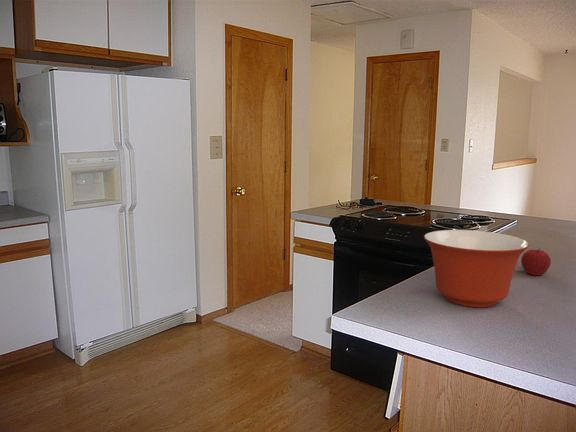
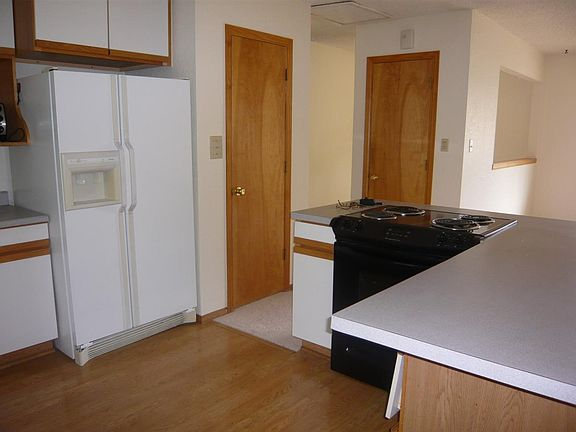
- mixing bowl (472, 269)
- apple (535, 260)
